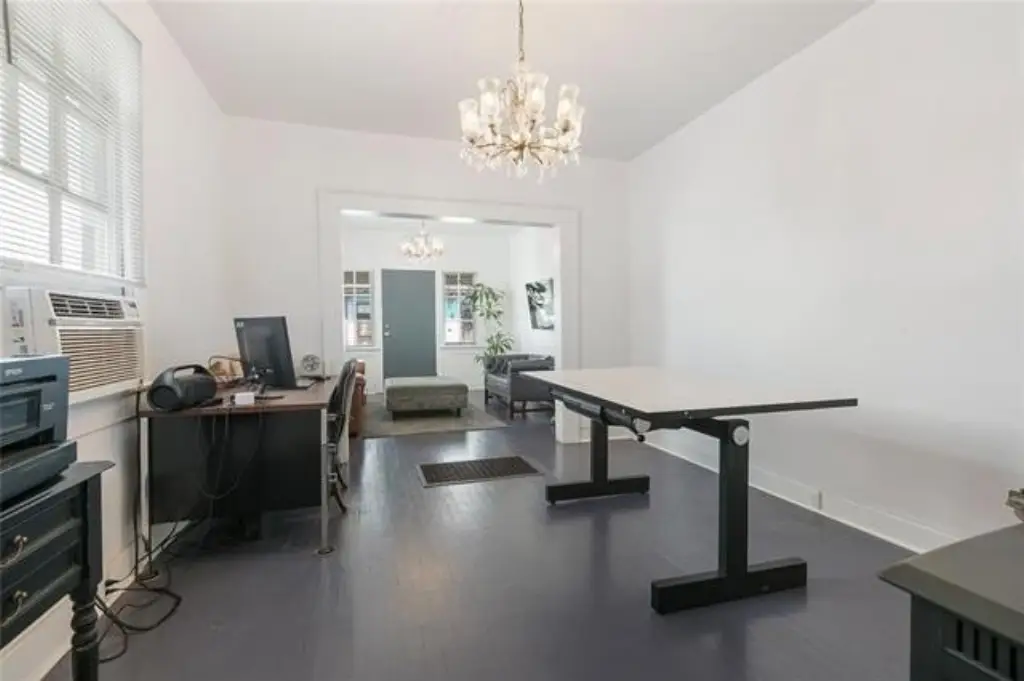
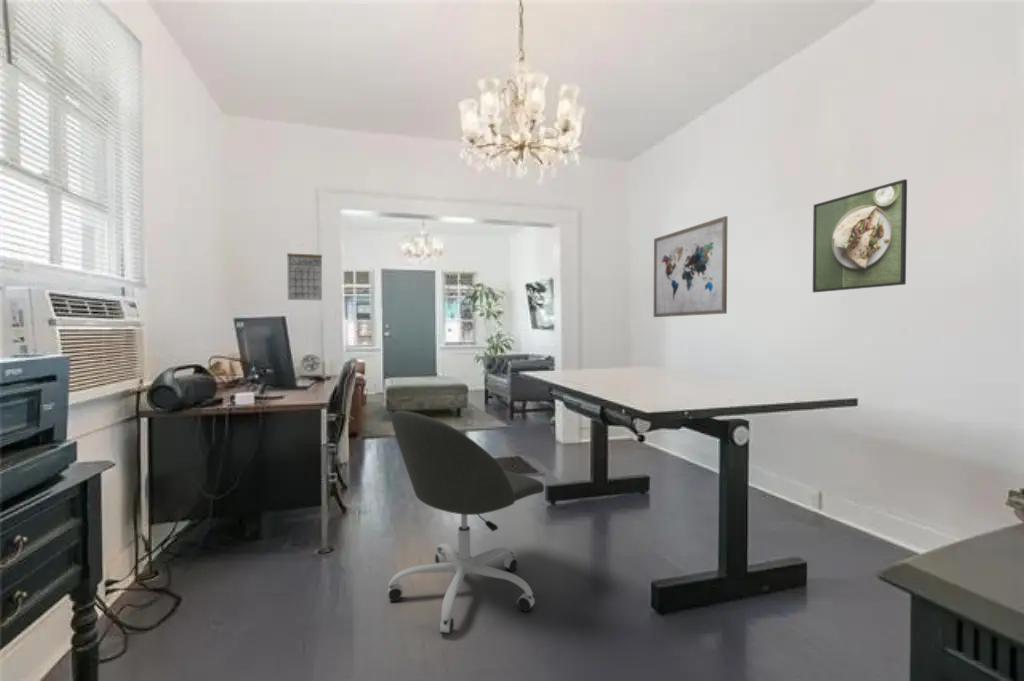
+ office chair (466, 498)
+ calendar (304, 271)
+ wall art (686, 272)
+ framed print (855, 241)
